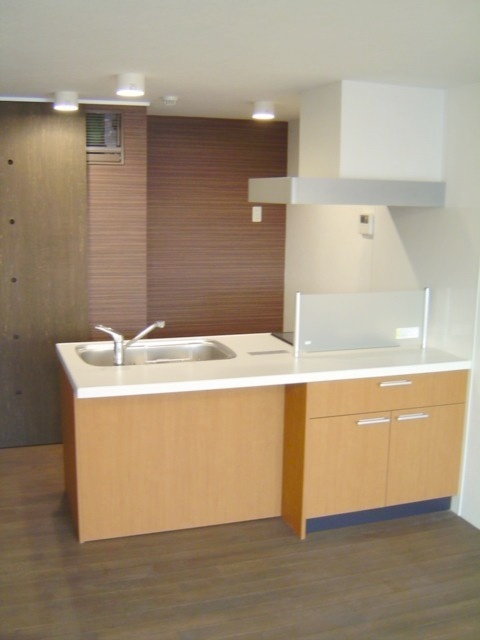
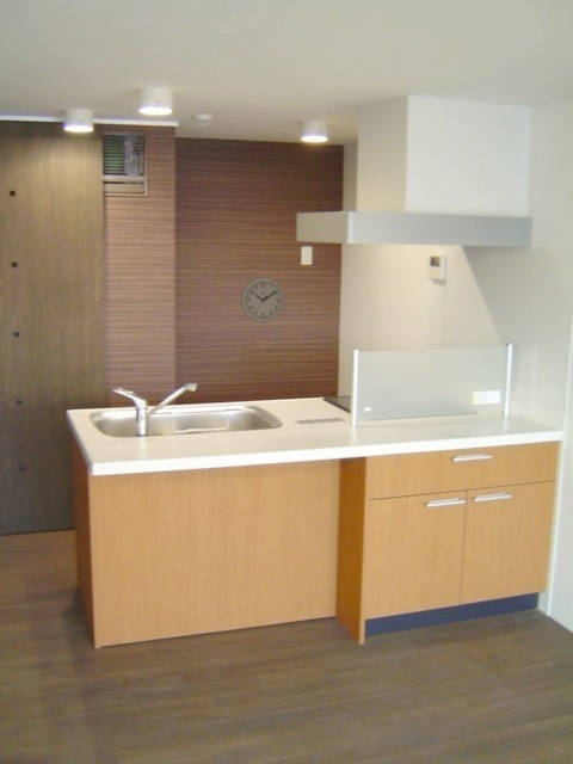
+ wall clock (263, 300)
